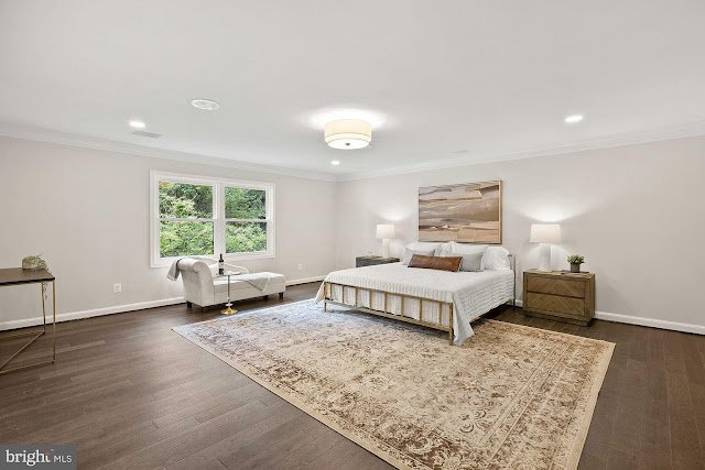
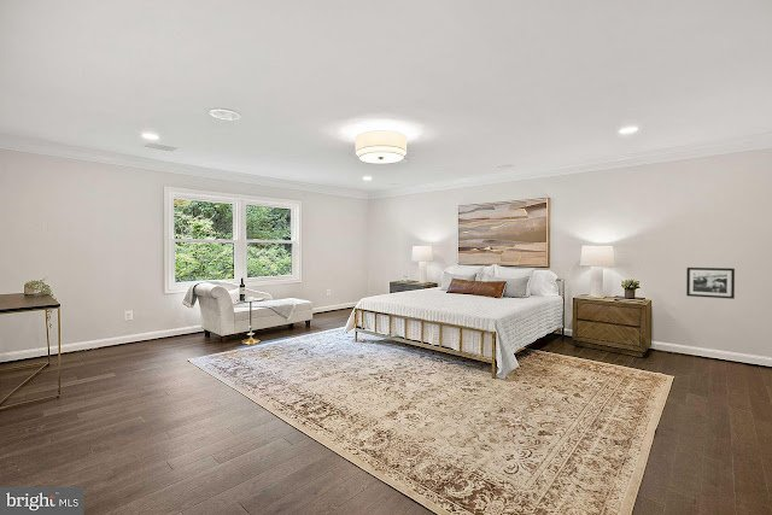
+ picture frame (709, 282)
